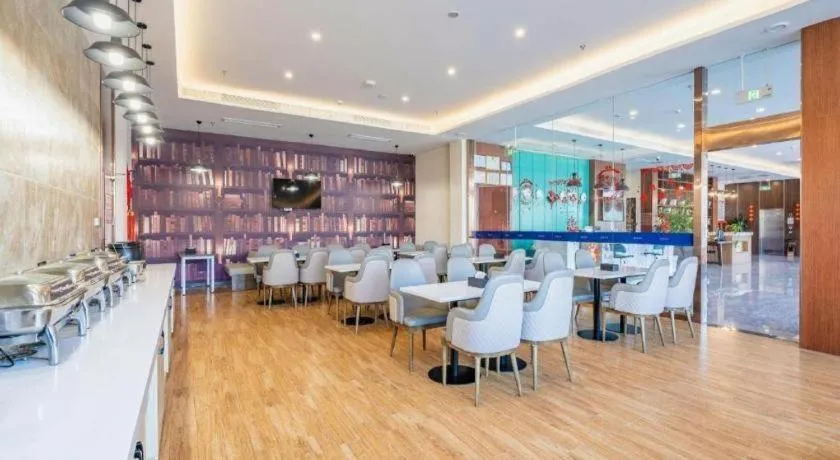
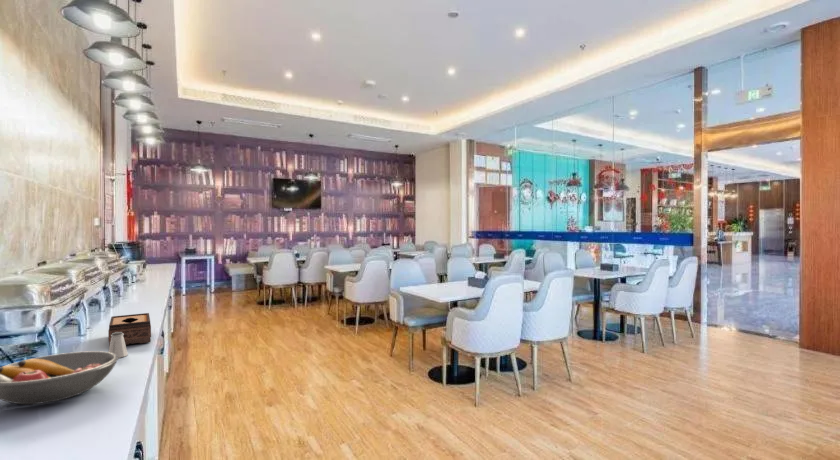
+ fruit bowl (54, 376)
+ saltshaker (117, 344)
+ tissue box (130, 328)
